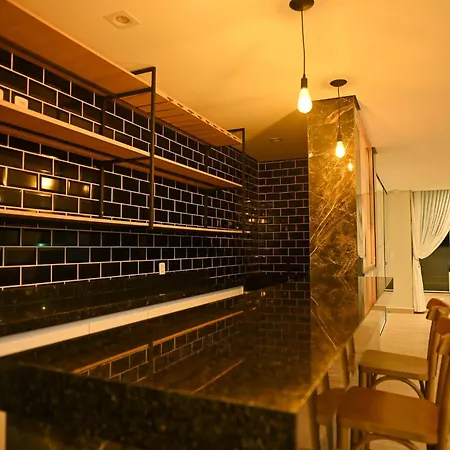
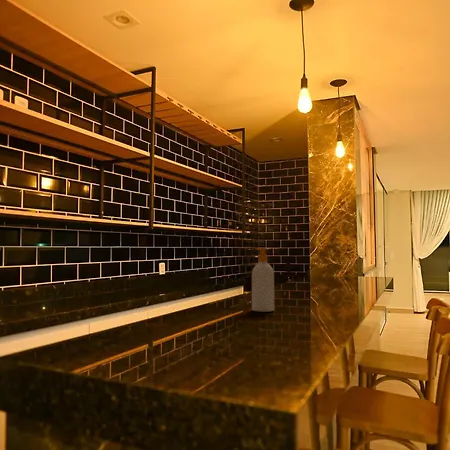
+ soap bottle (262, 278)
